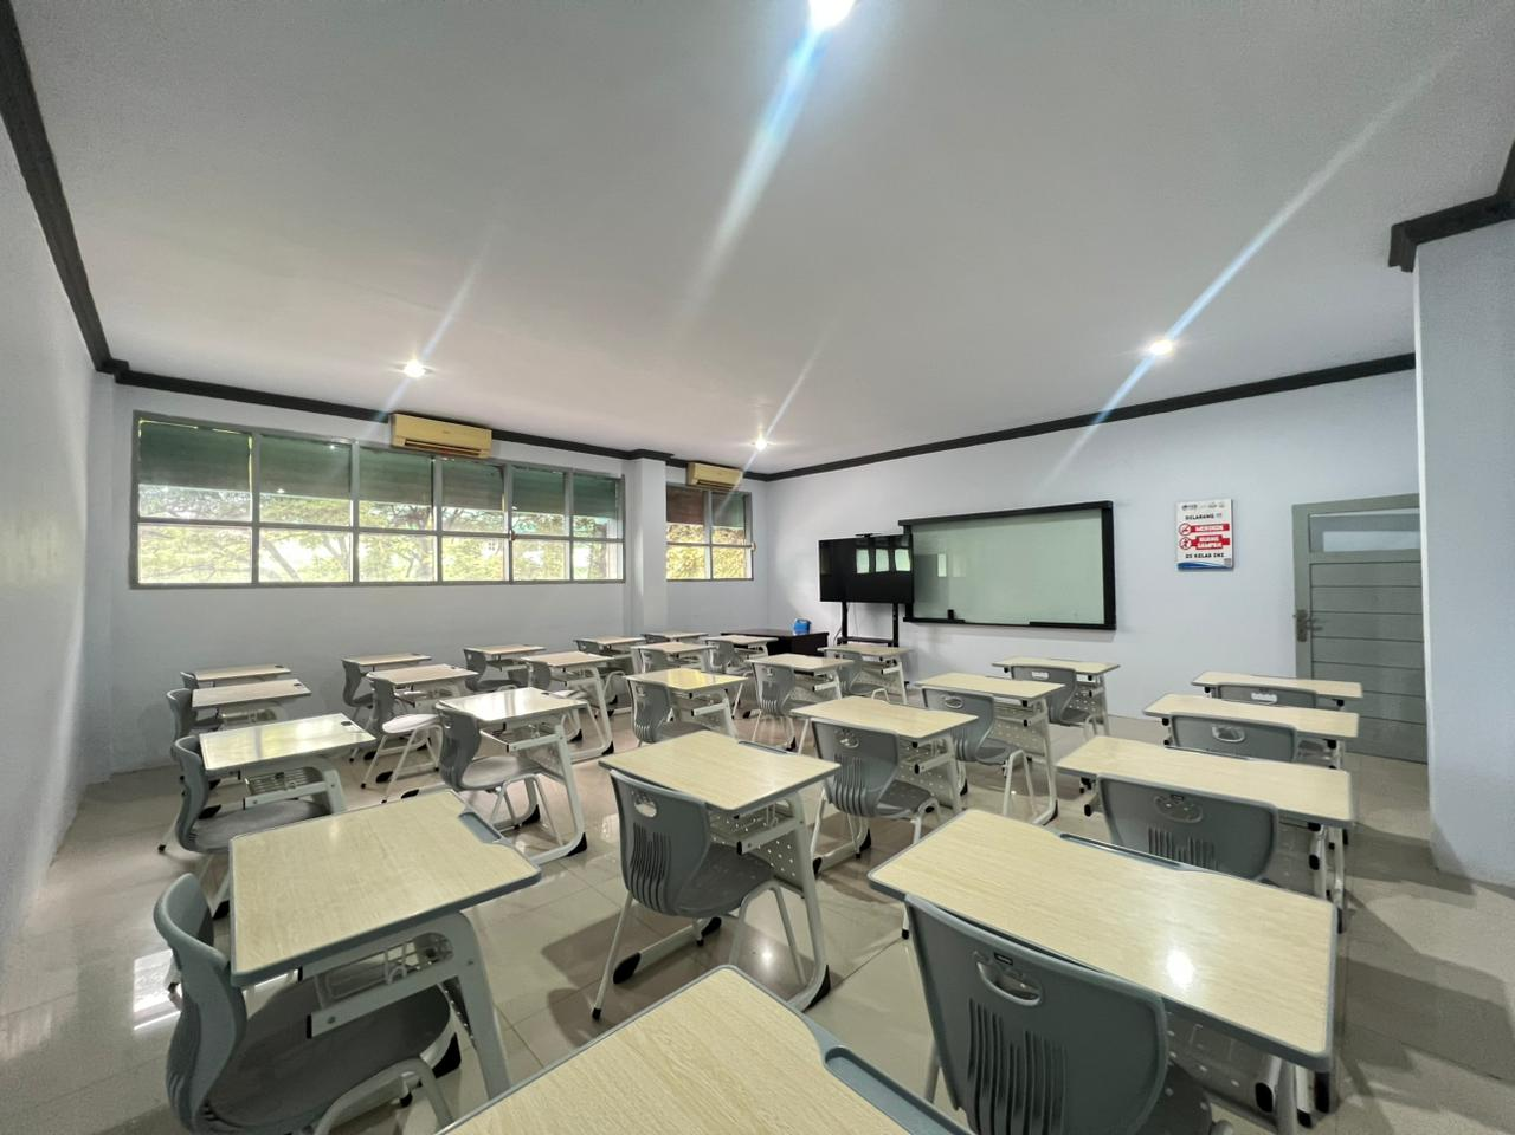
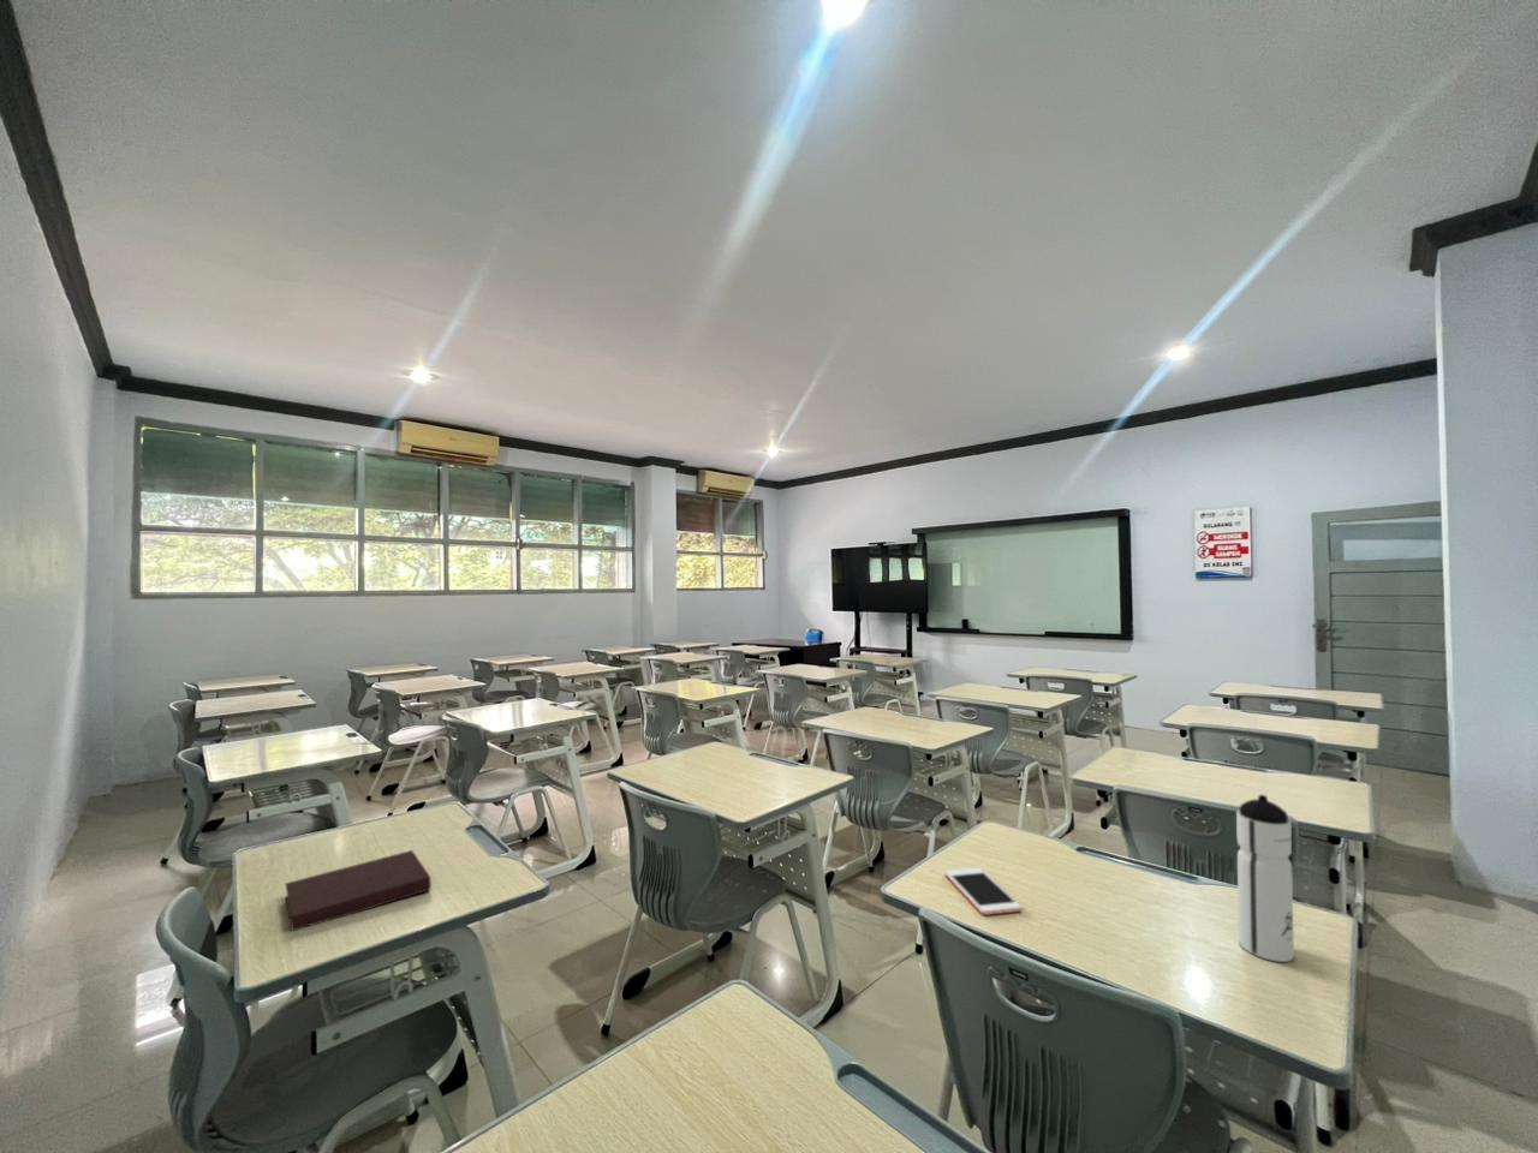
+ cell phone (981, 889)
+ notebook (358, 887)
+ water bottle (1264, 872)
